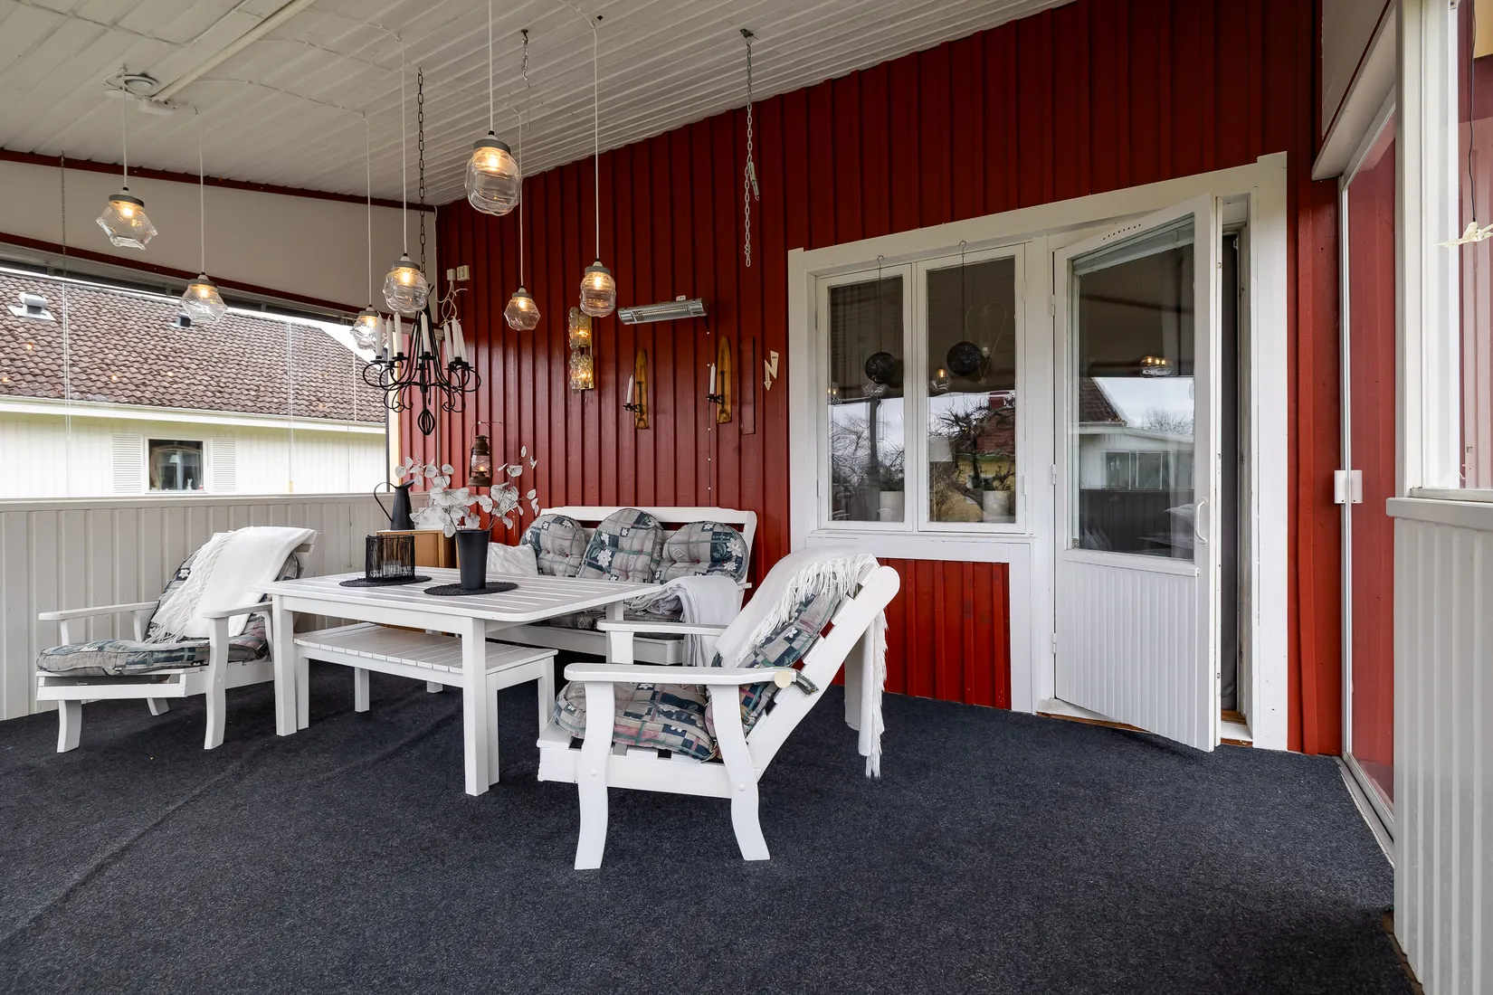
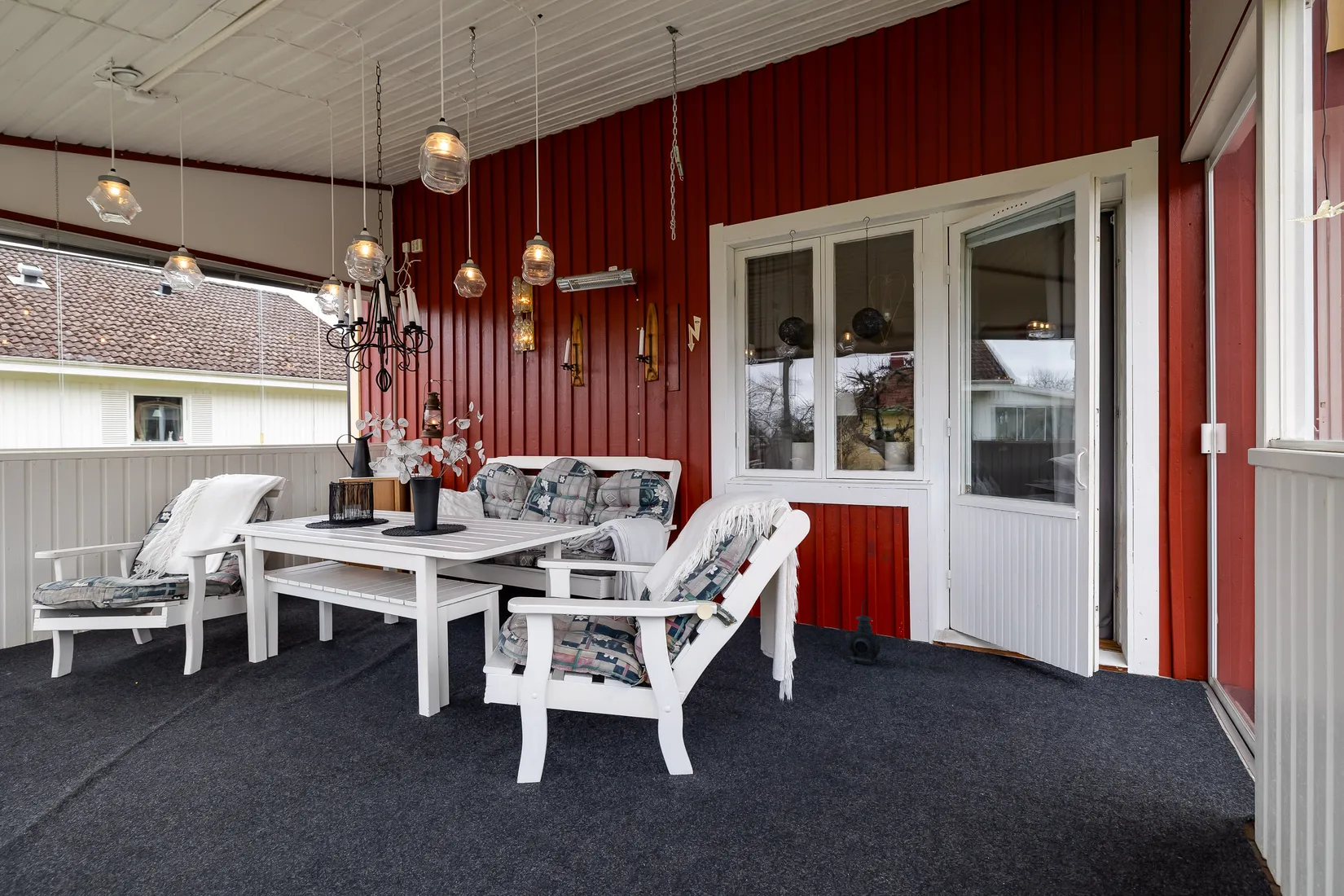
+ lantern (864, 630)
